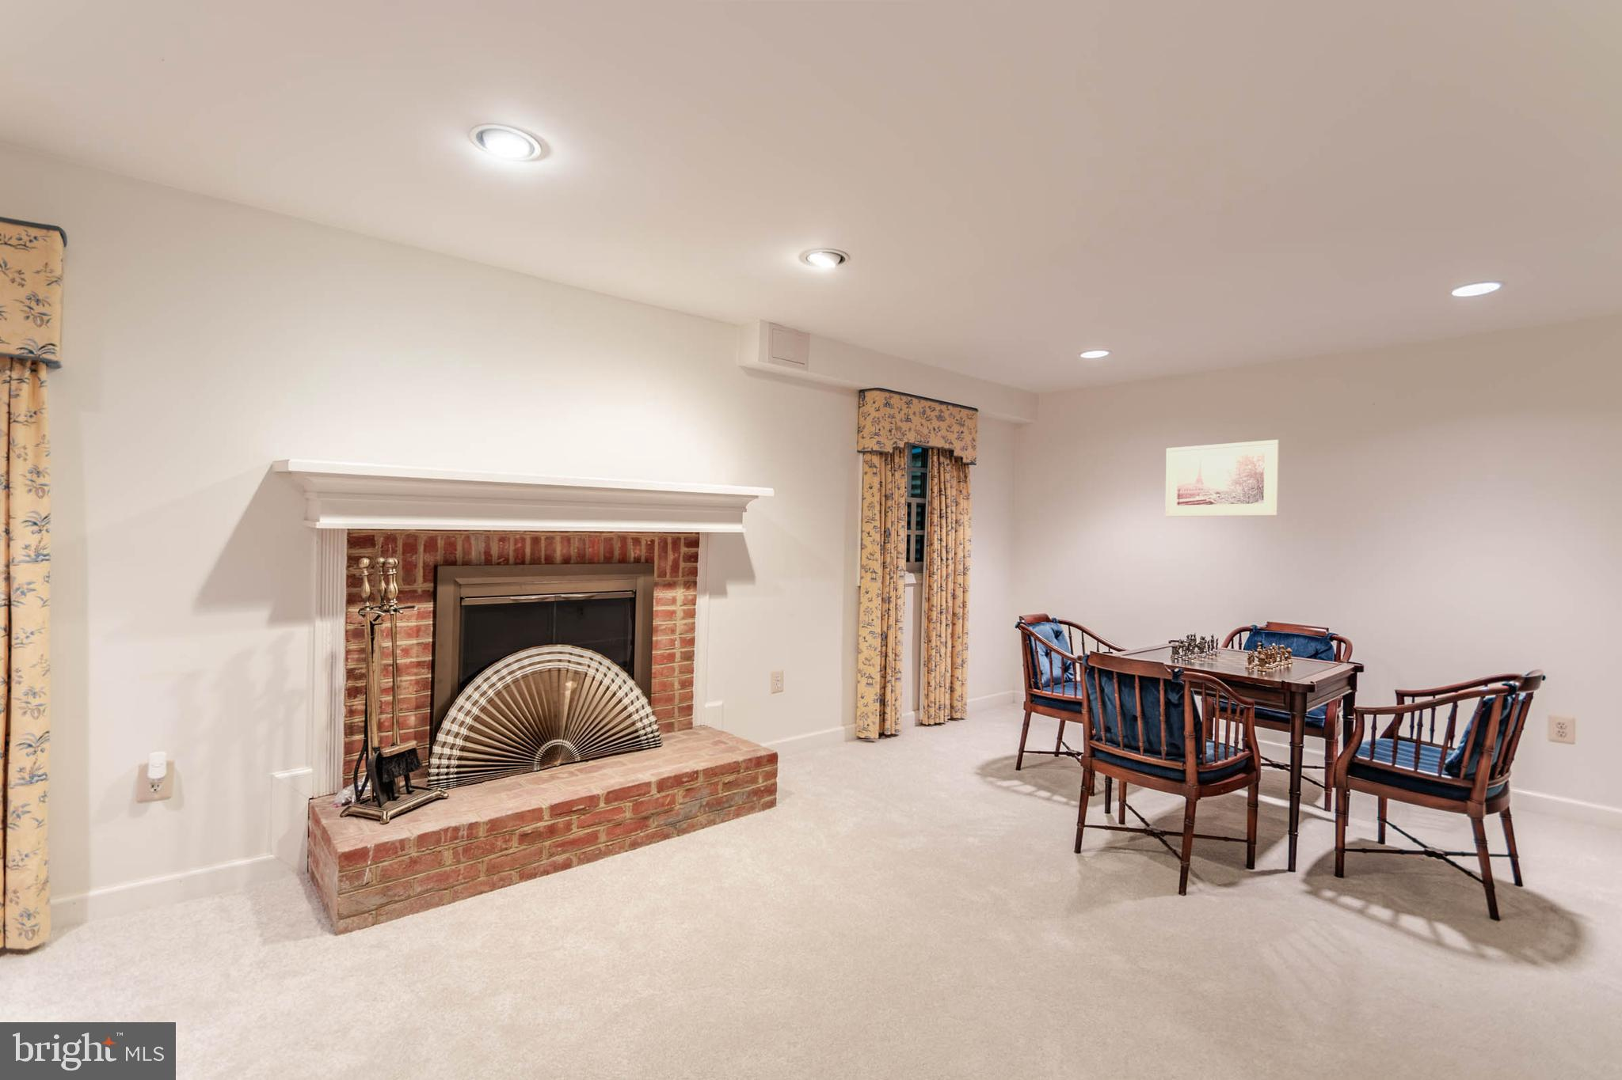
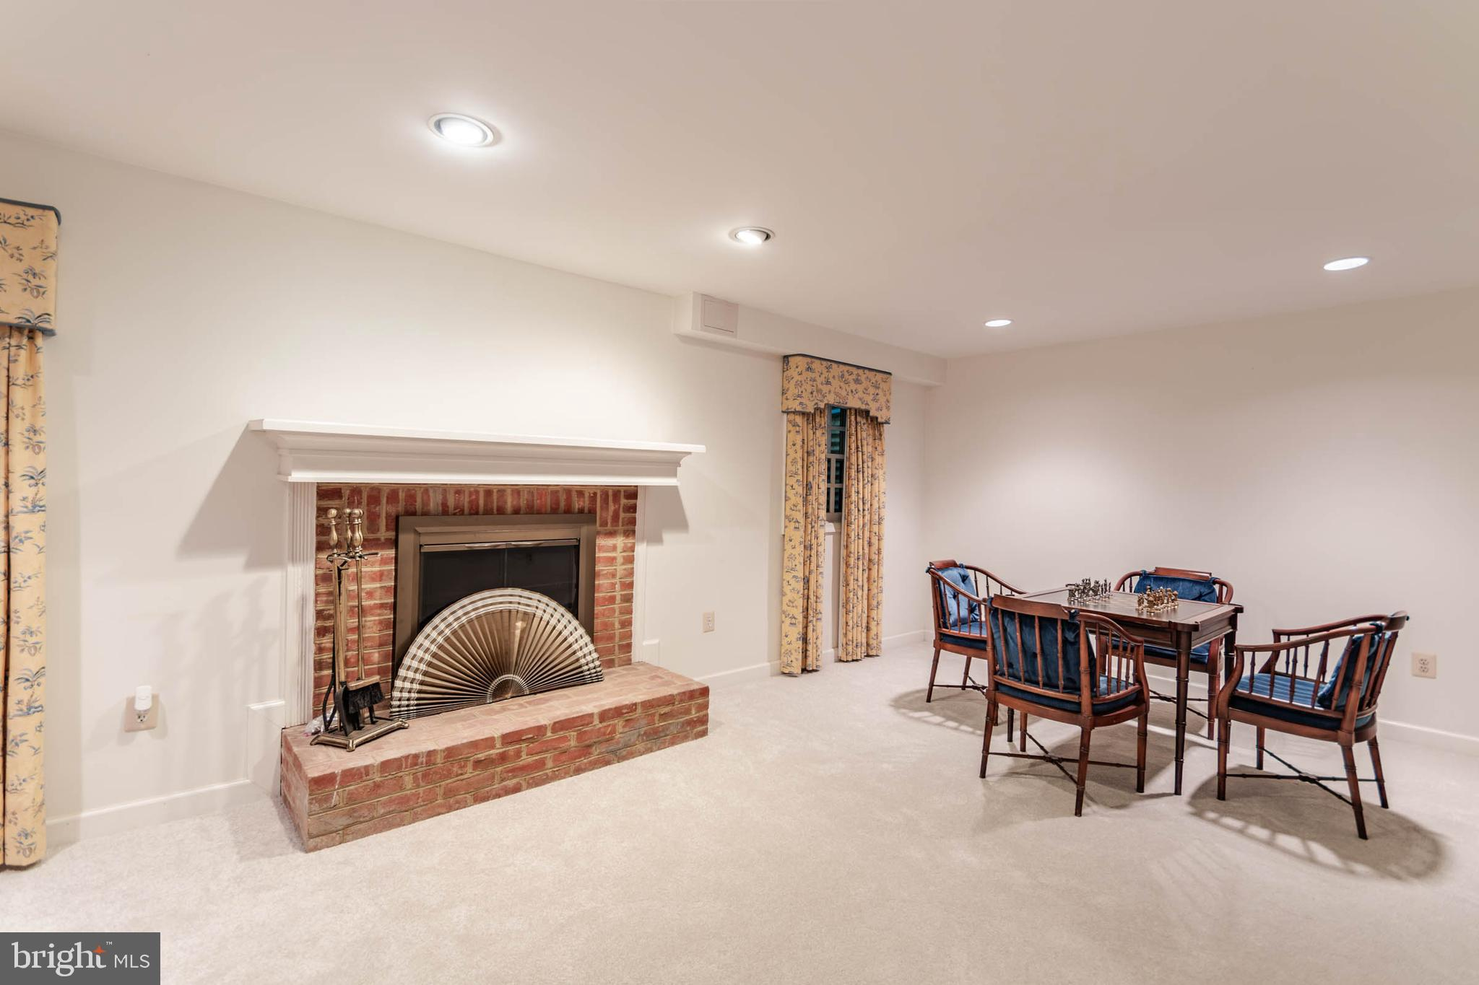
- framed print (1219, 480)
